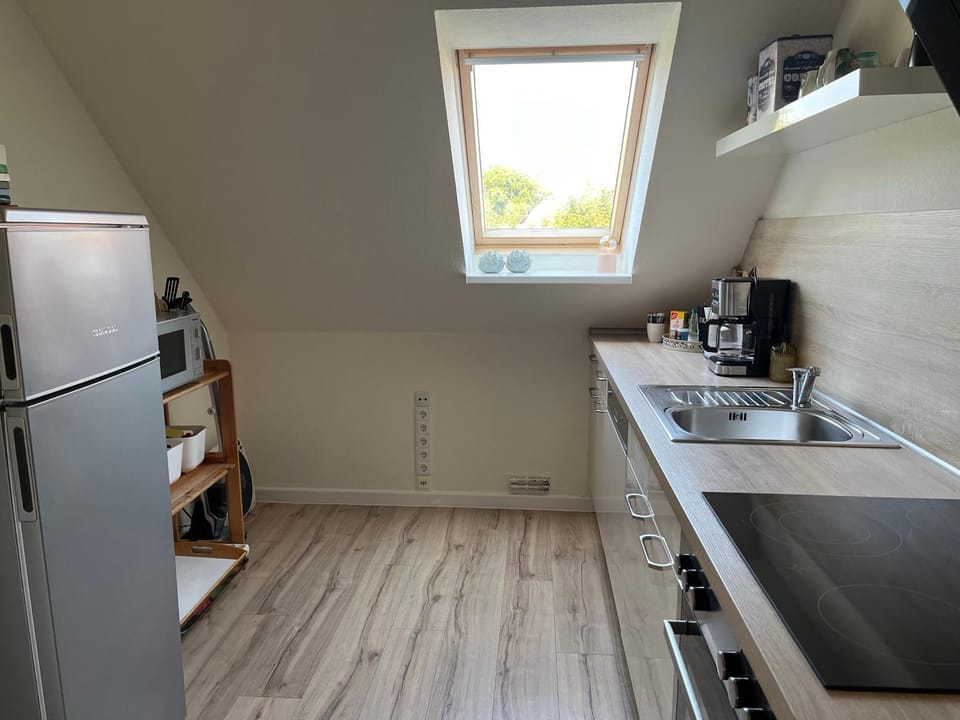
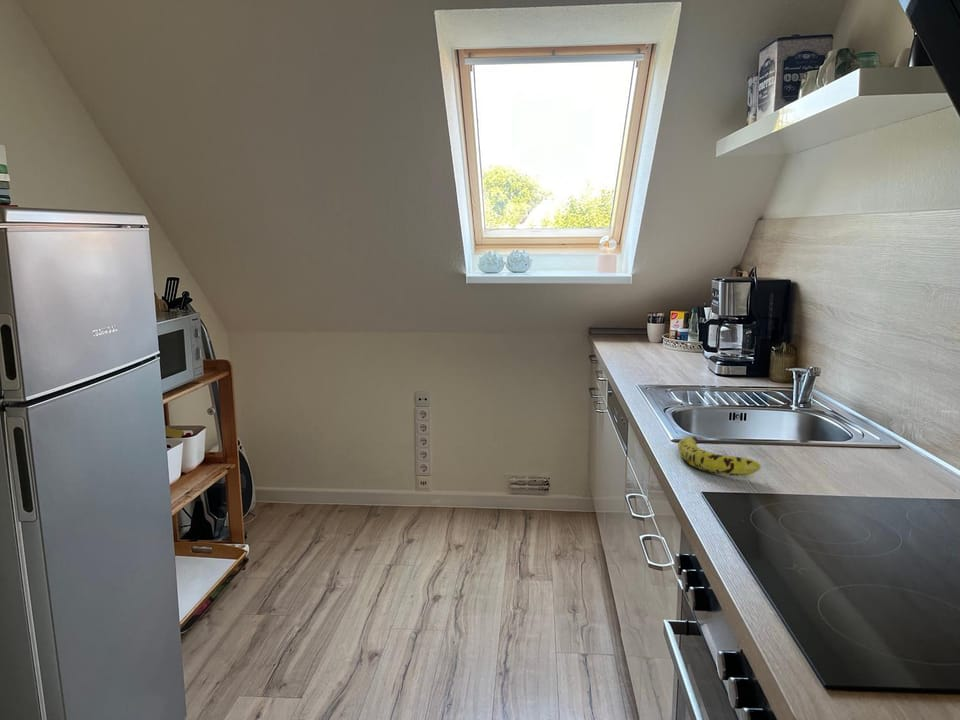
+ fruit (716, 454)
